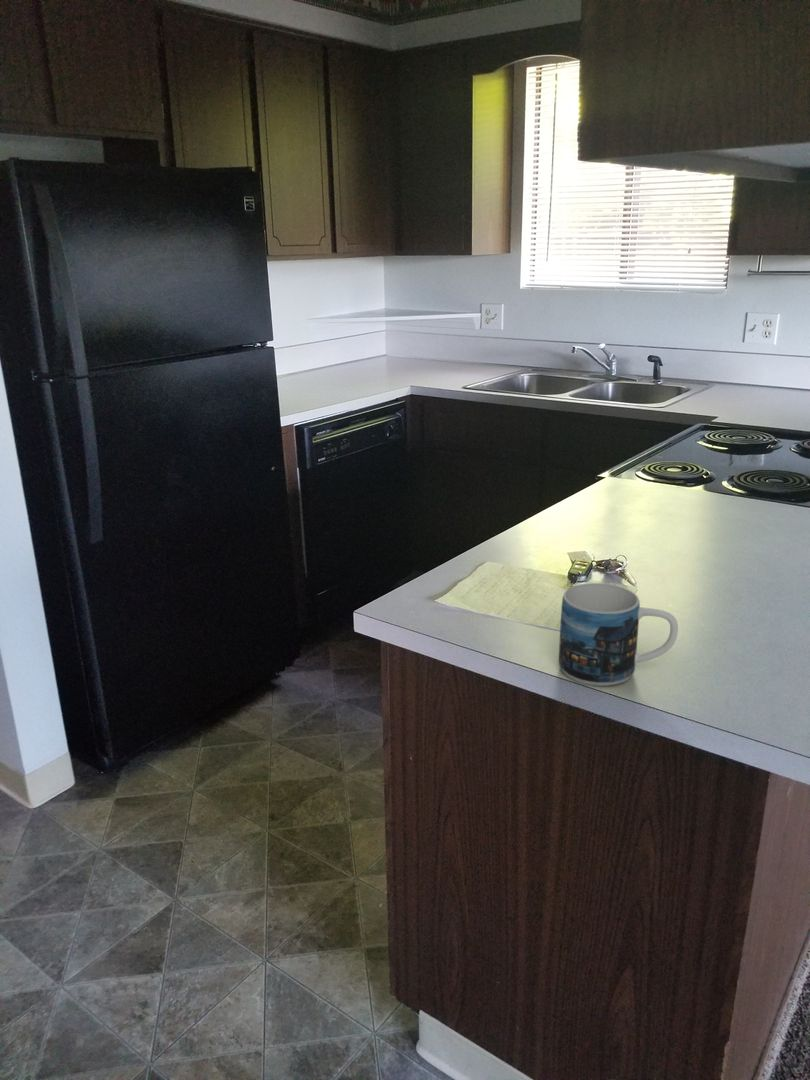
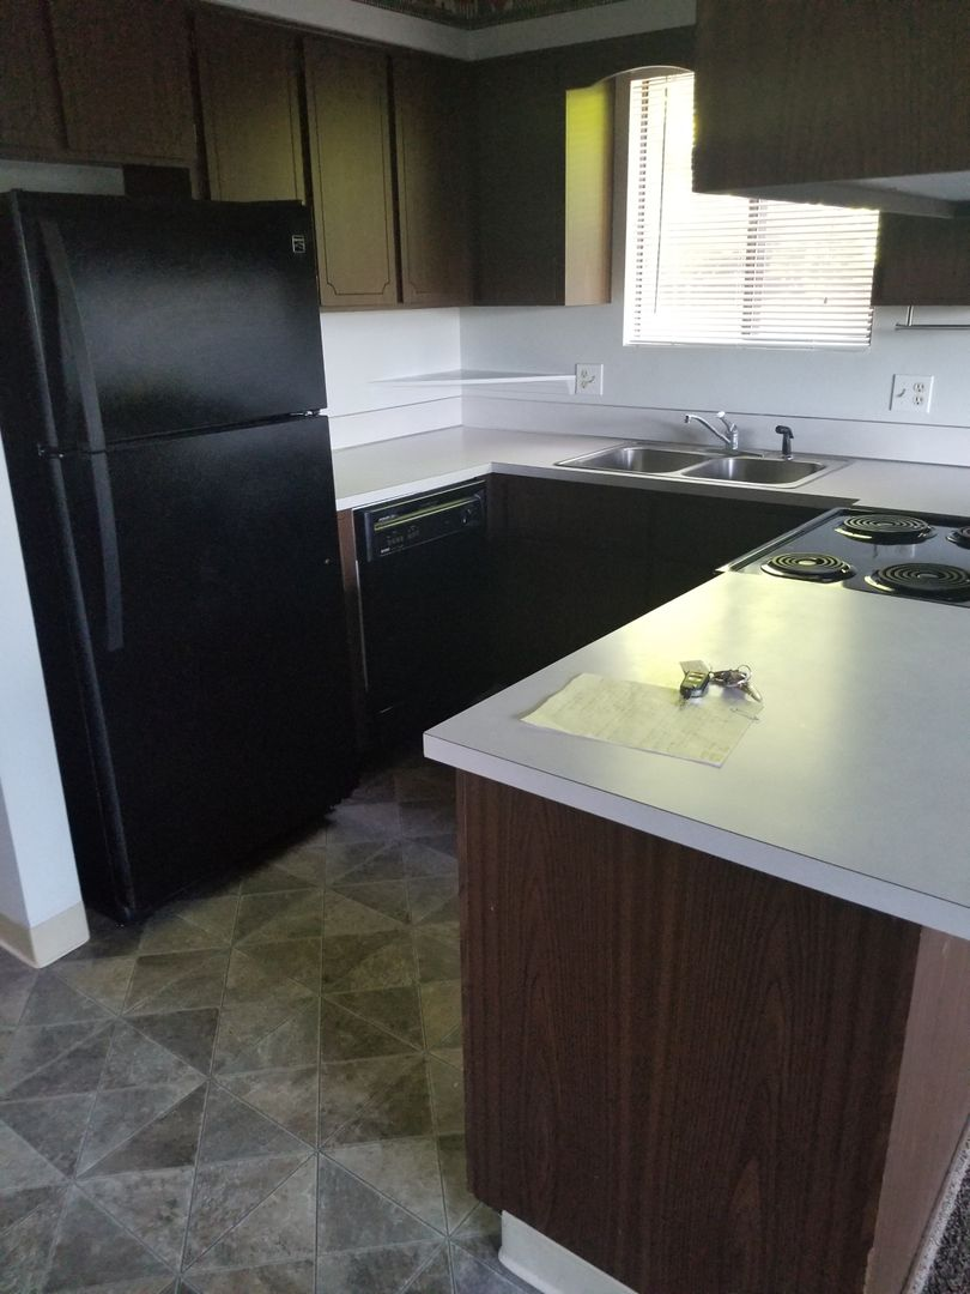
- mug (617, 636)
